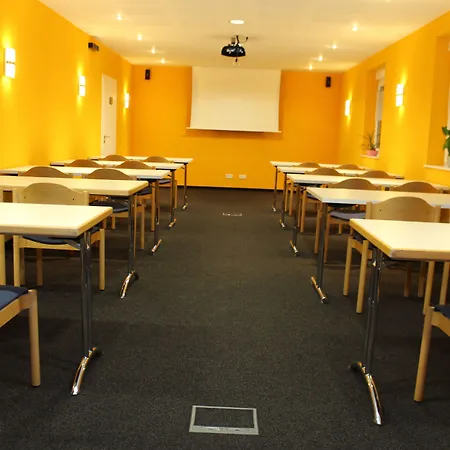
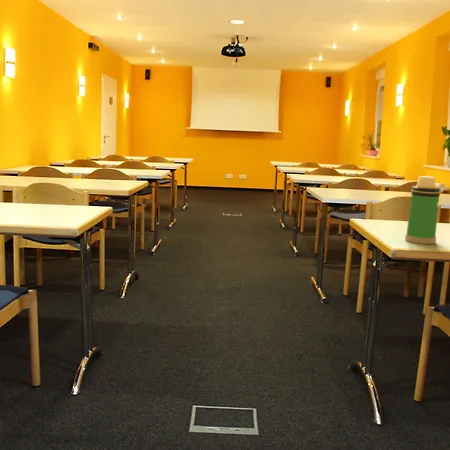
+ water bottle (424, 209)
